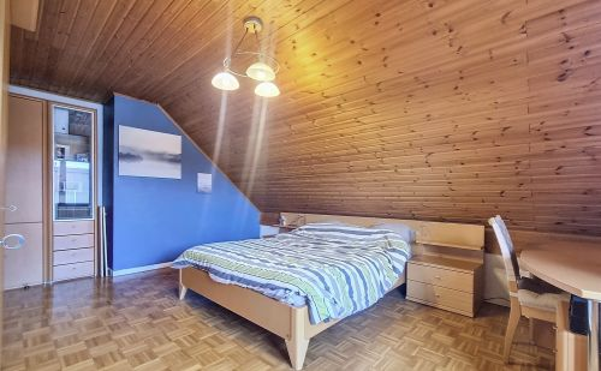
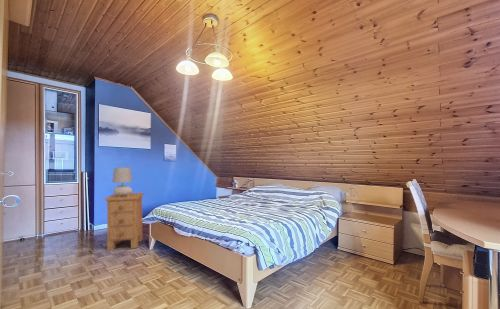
+ nightstand (125, 220)
+ table lamp (122, 181)
